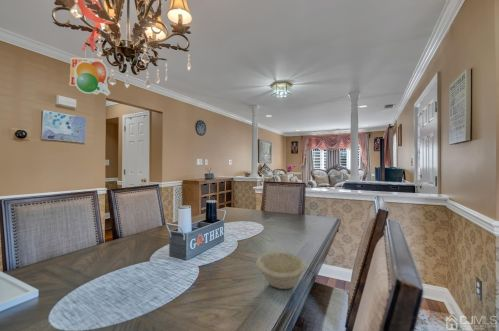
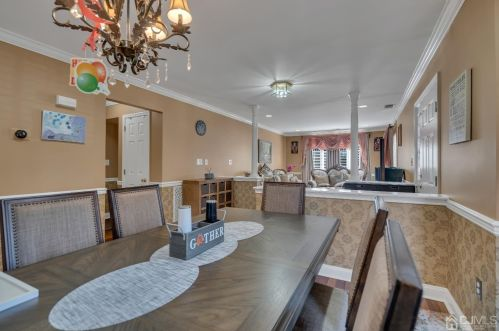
- bowl (280, 272)
